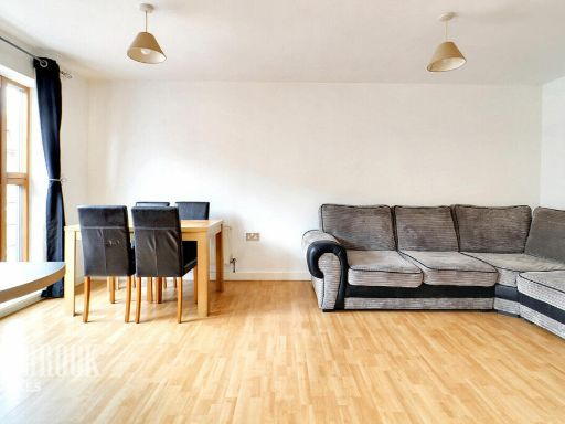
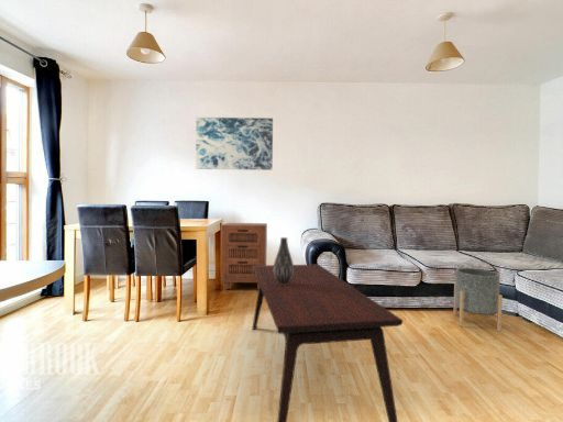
+ wall art (234, 143)
+ vase (283, 259)
+ planter (476, 297)
+ cabinet (245, 254)
+ coffee table (305, 325)
